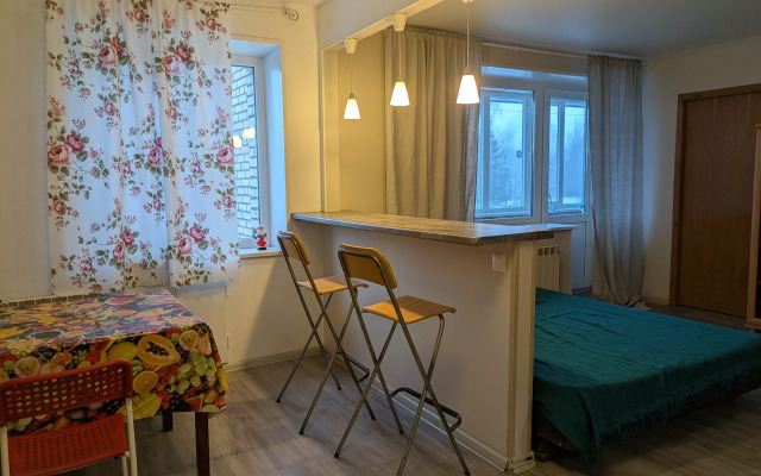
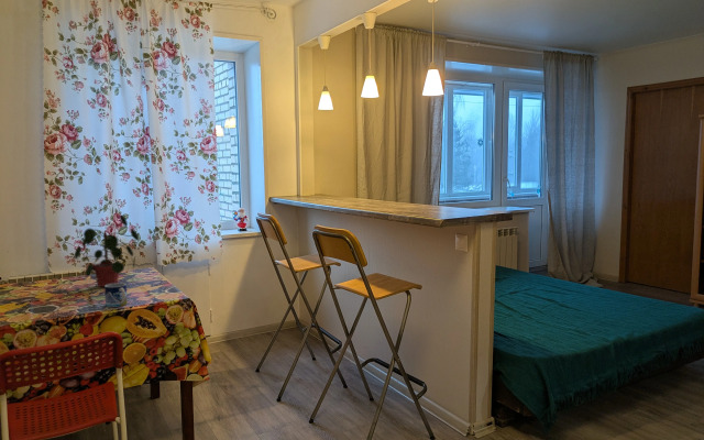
+ potted plant (111, 250)
+ mug (118, 295)
